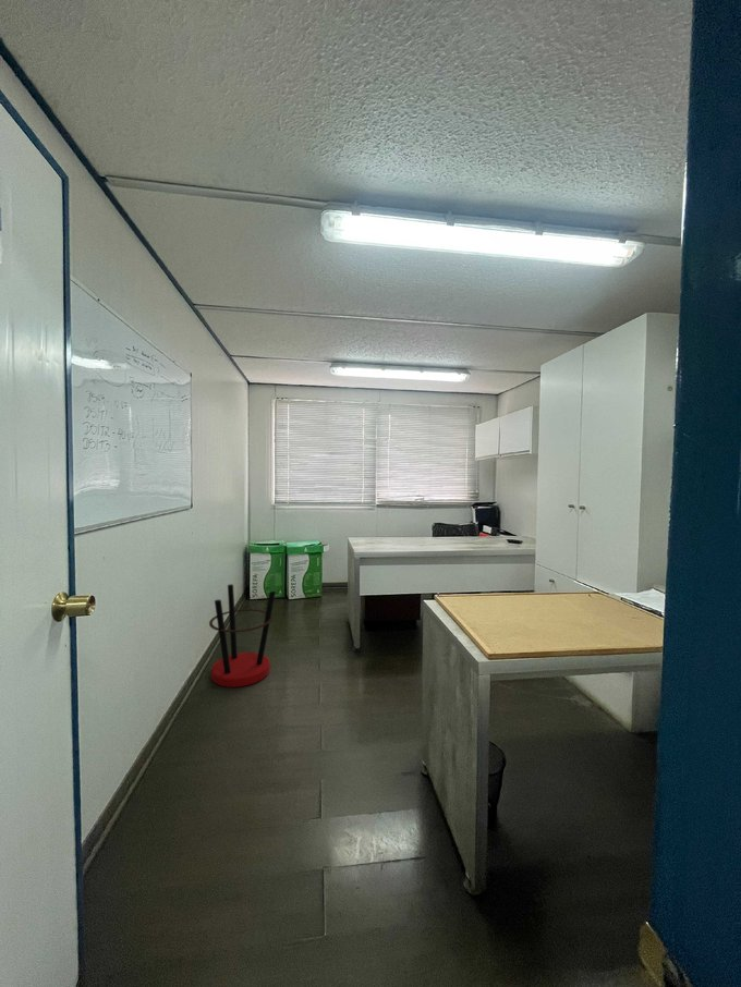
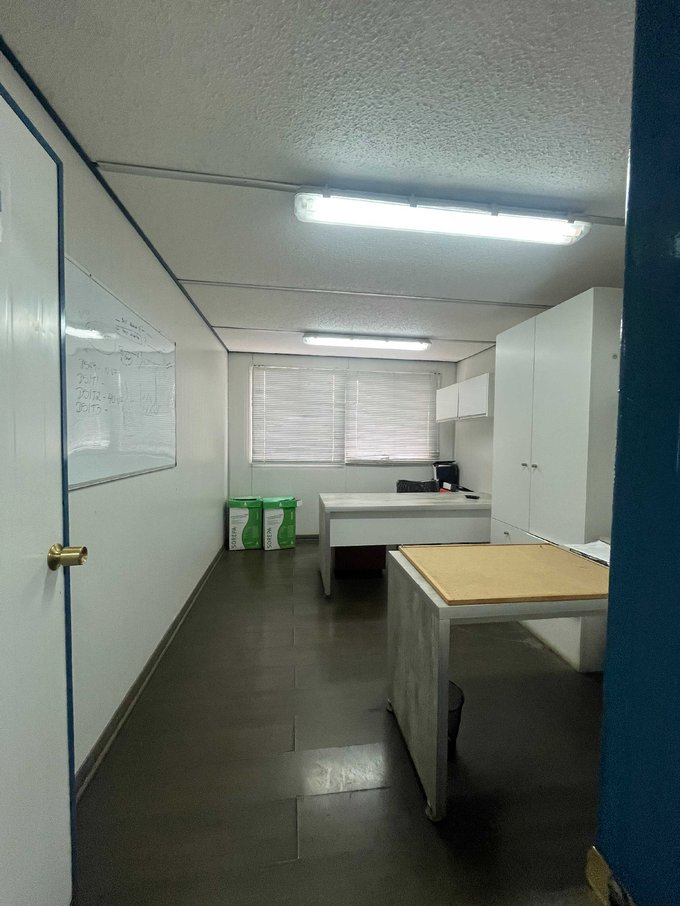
- umbrella stand (243, 631)
